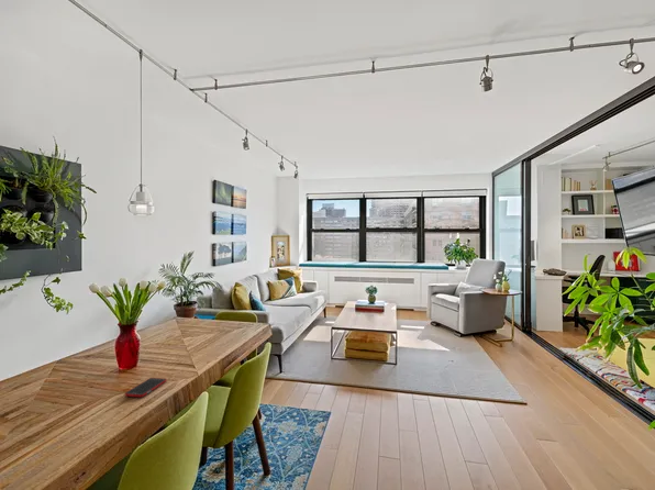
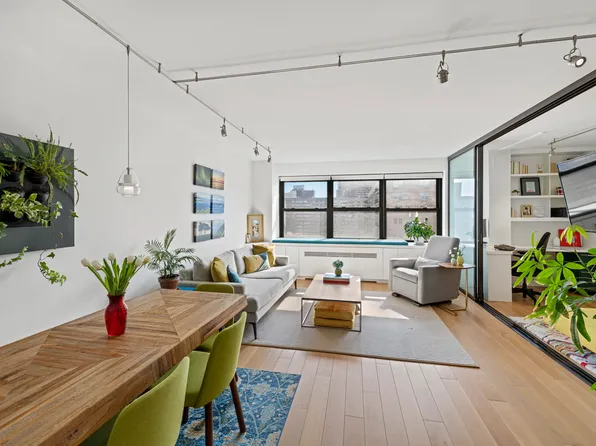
- cell phone (146, 387)
